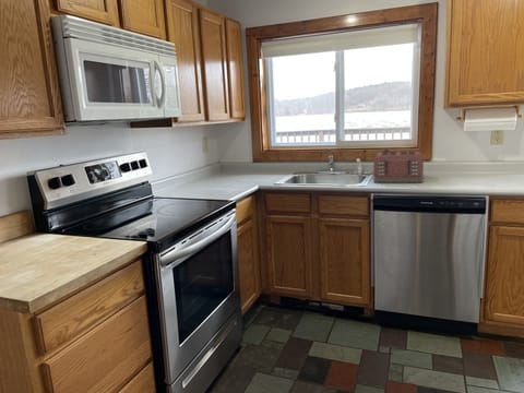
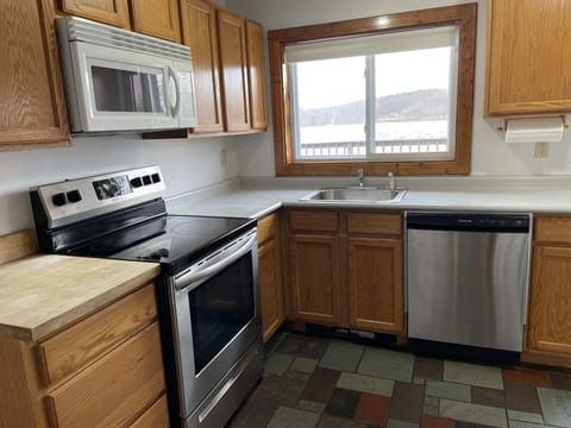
- toaster (397, 166)
